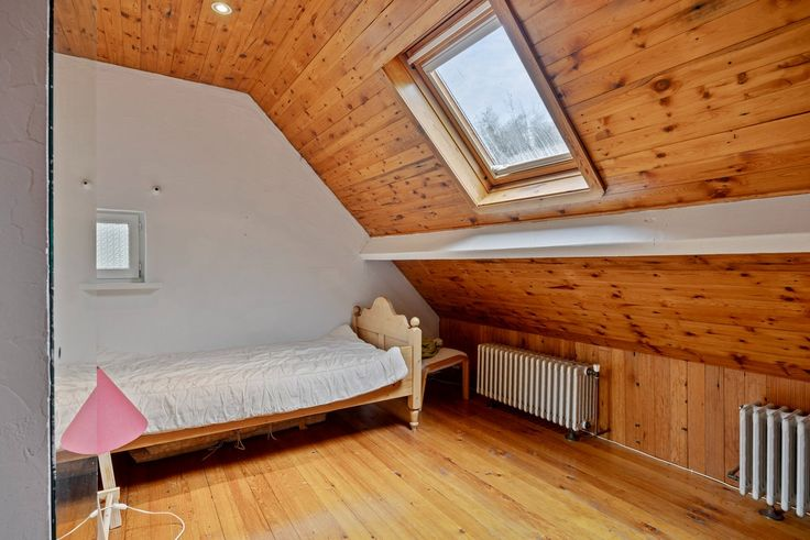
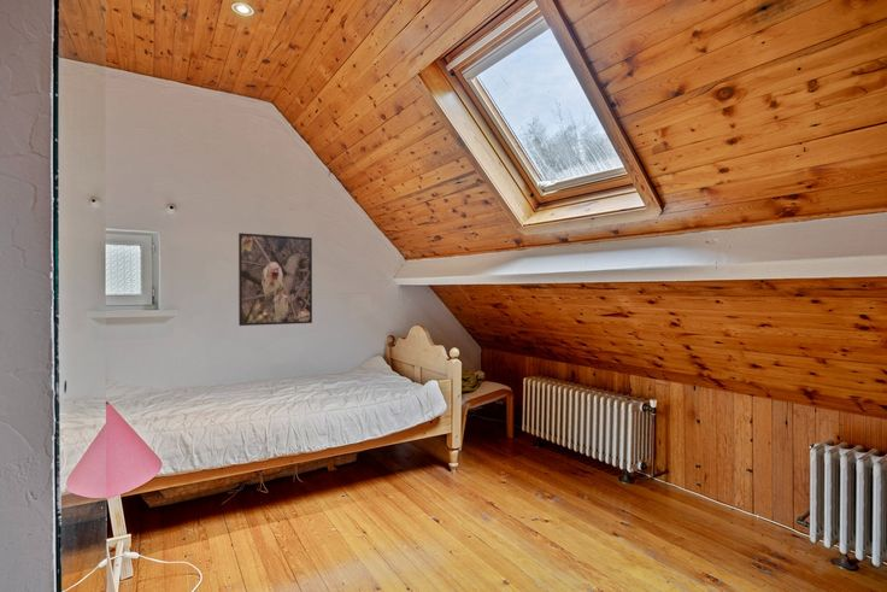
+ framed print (276, 280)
